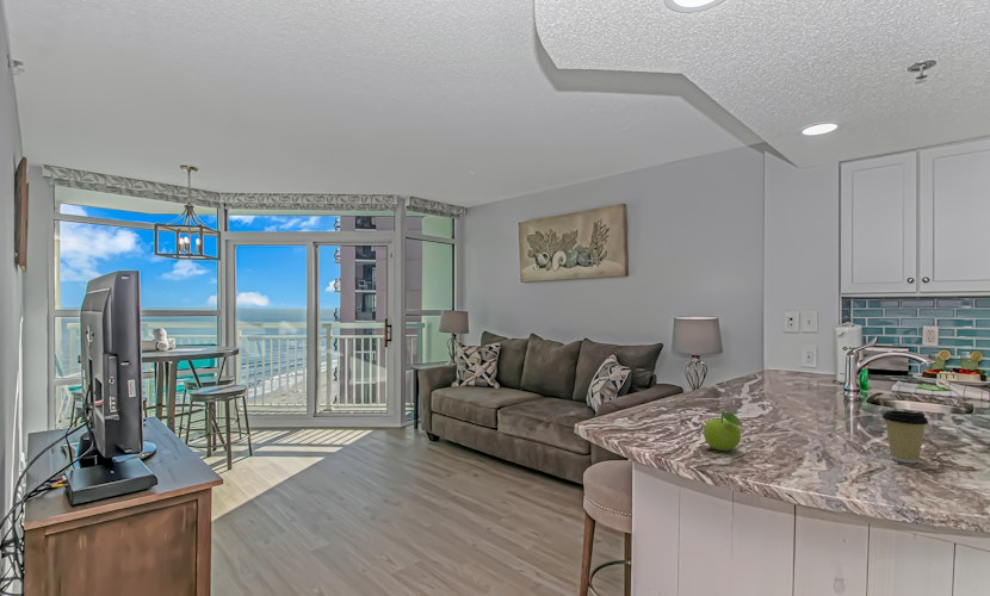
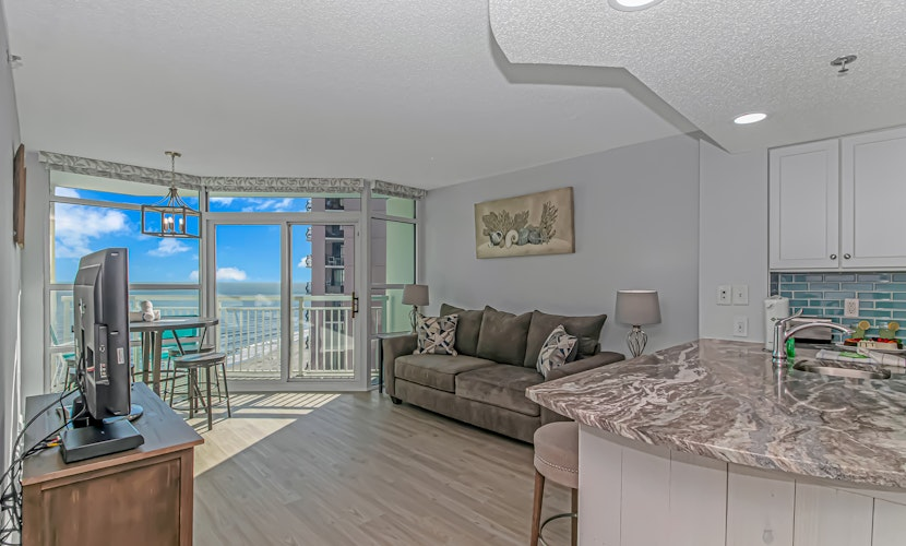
- fruit (725, 432)
- coffee cup (904, 435)
